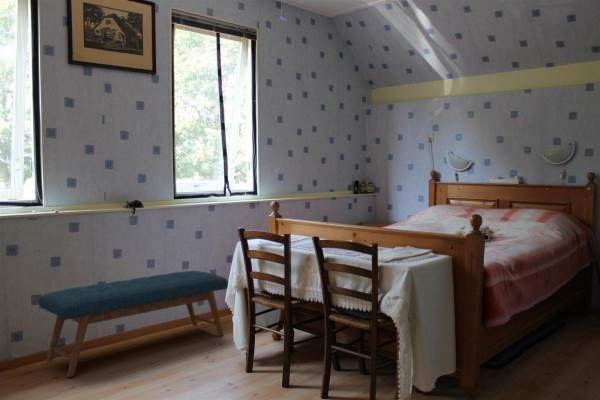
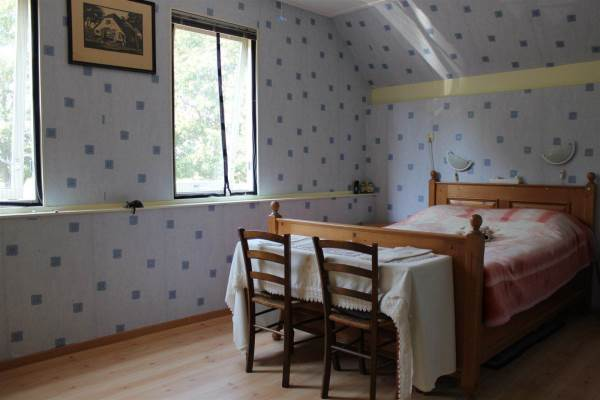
- bench (140, 313)
